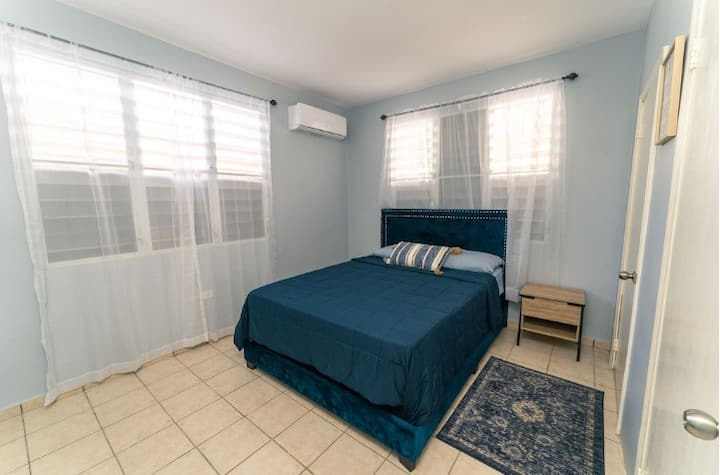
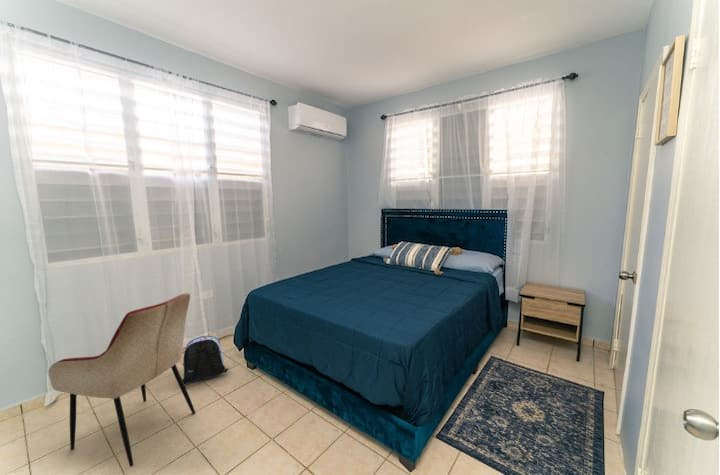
+ backpack (204, 356)
+ armchair (134, 365)
